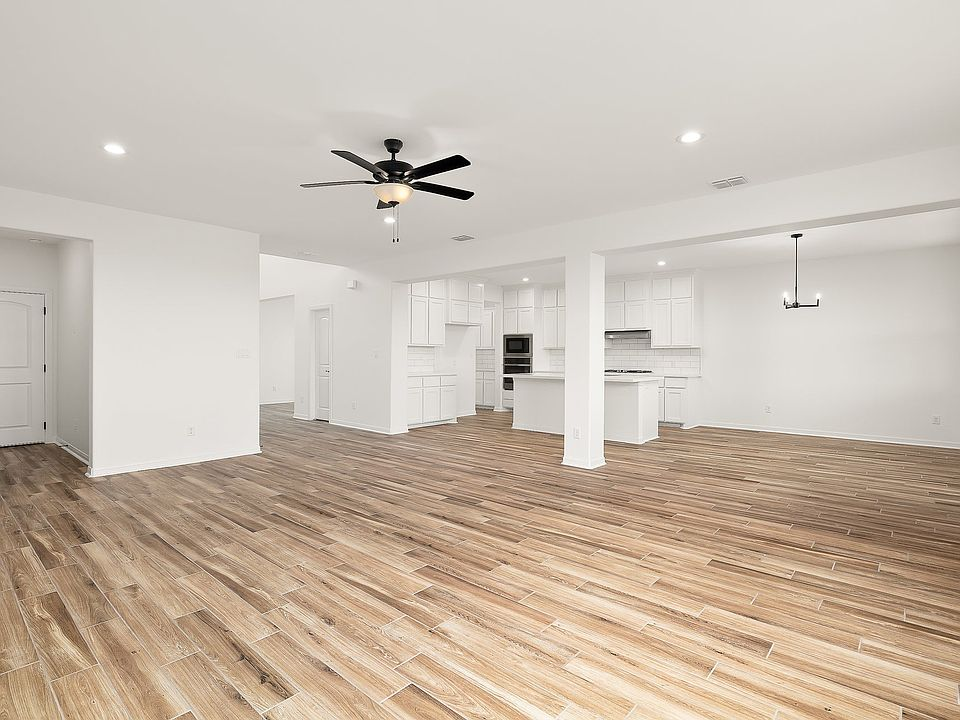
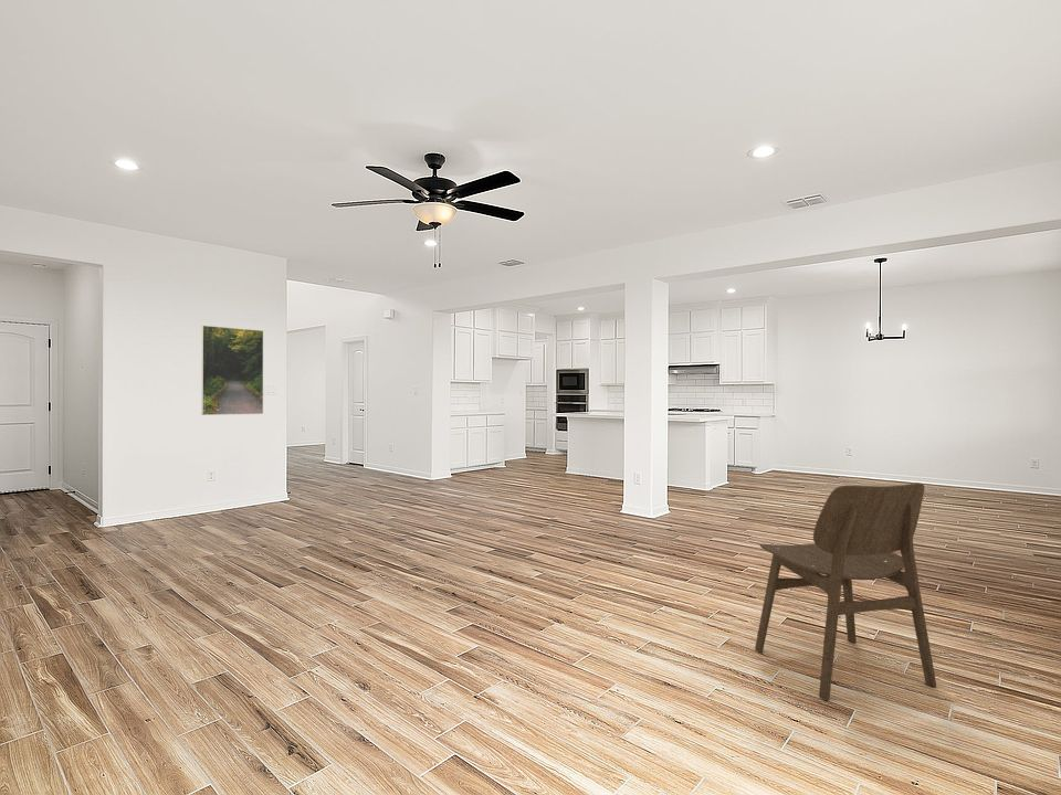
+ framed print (233, 371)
+ dining chair (840, 571)
